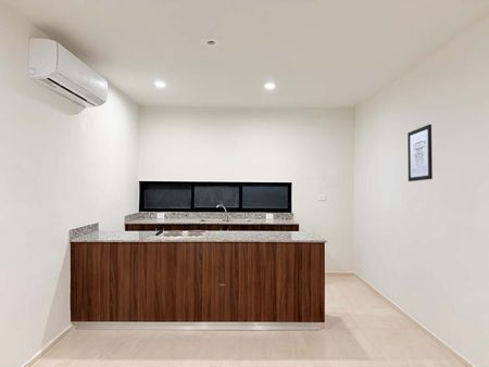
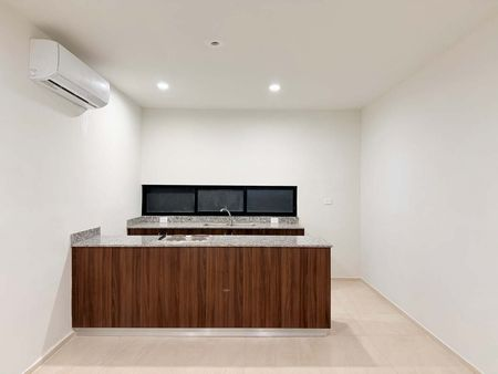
- wall art (418, 154)
